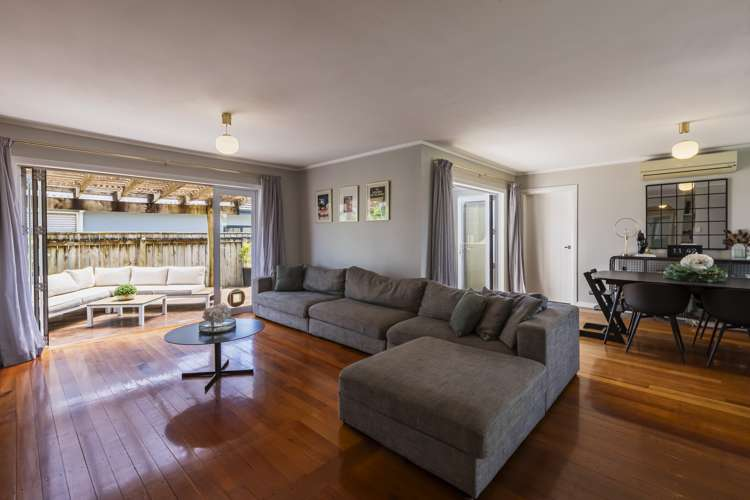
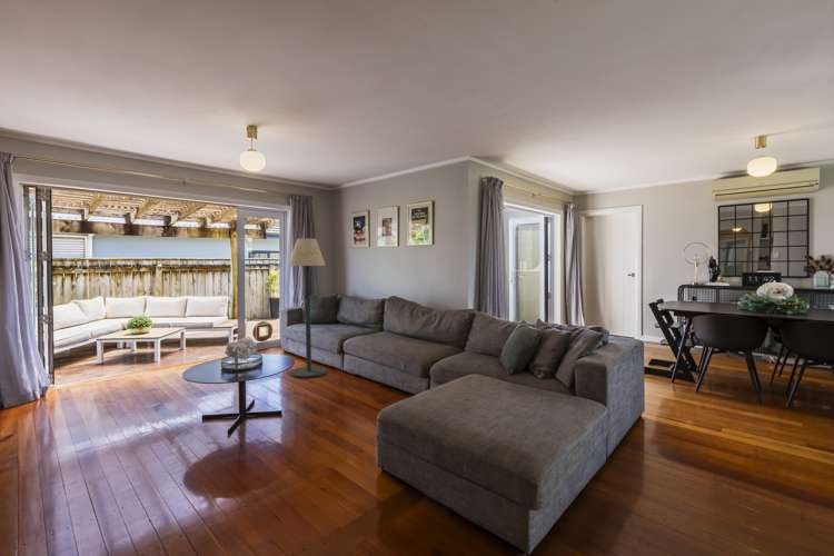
+ floor lamp (307, 306)
